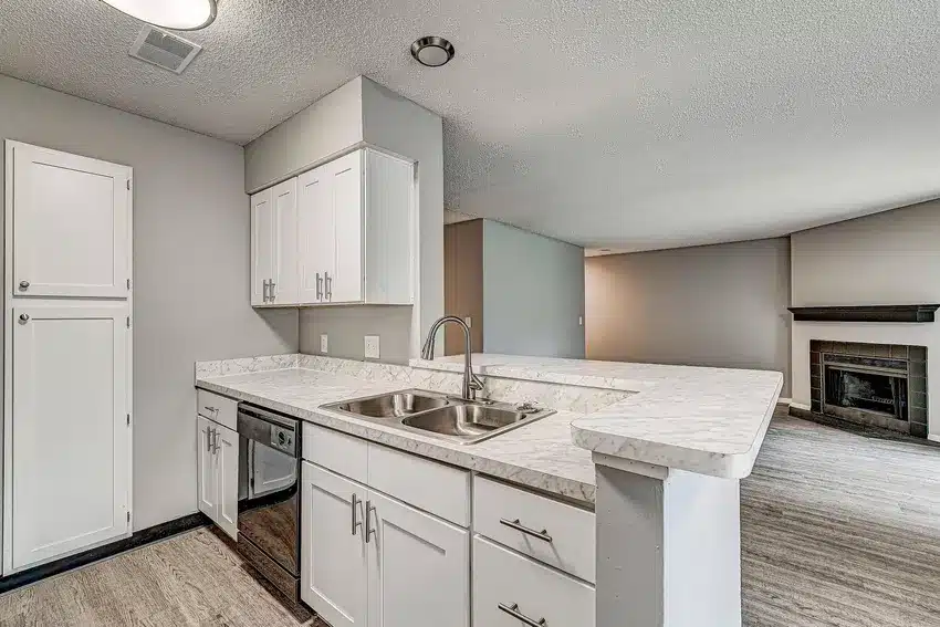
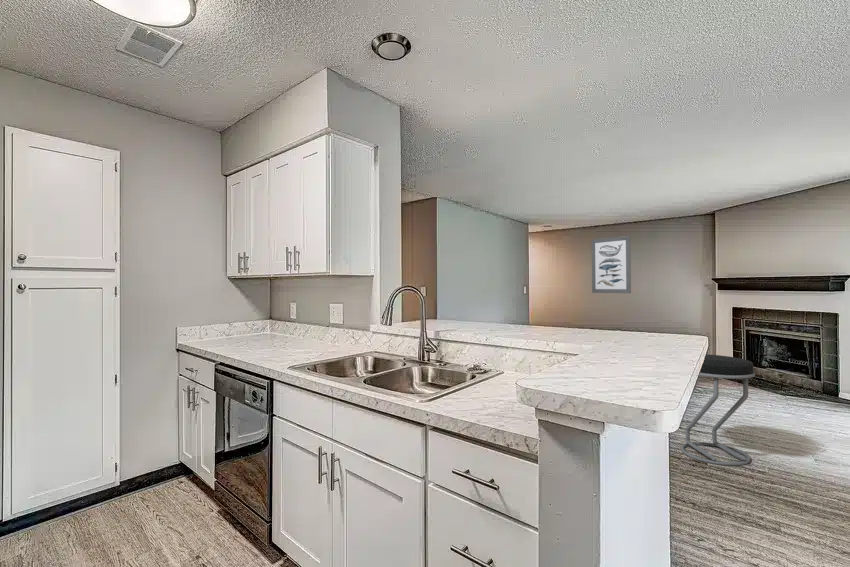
+ wall art (610, 265)
+ stool (711, 405)
